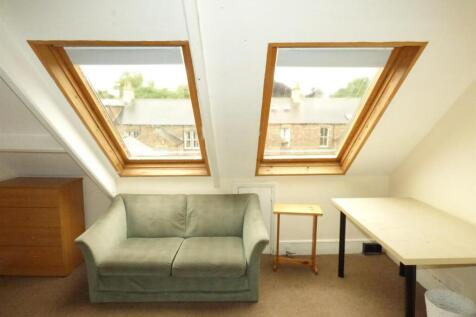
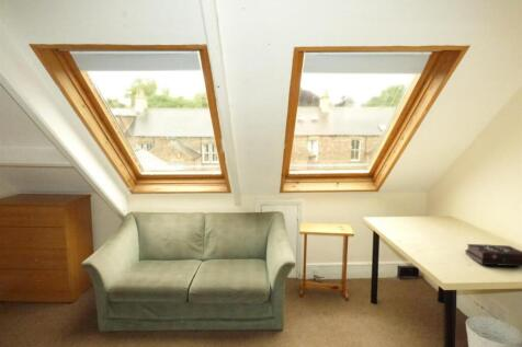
+ hardback book (496, 254)
